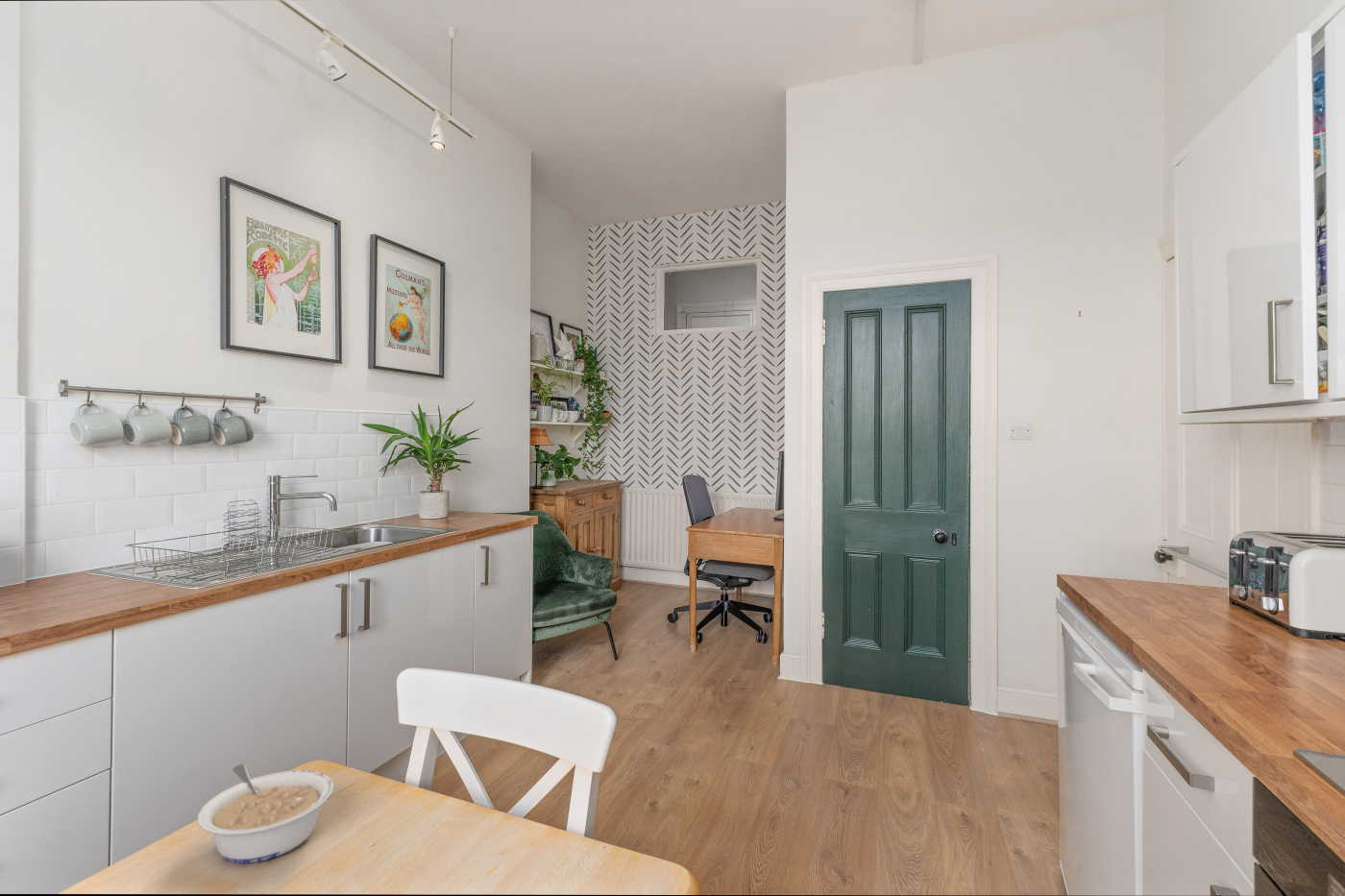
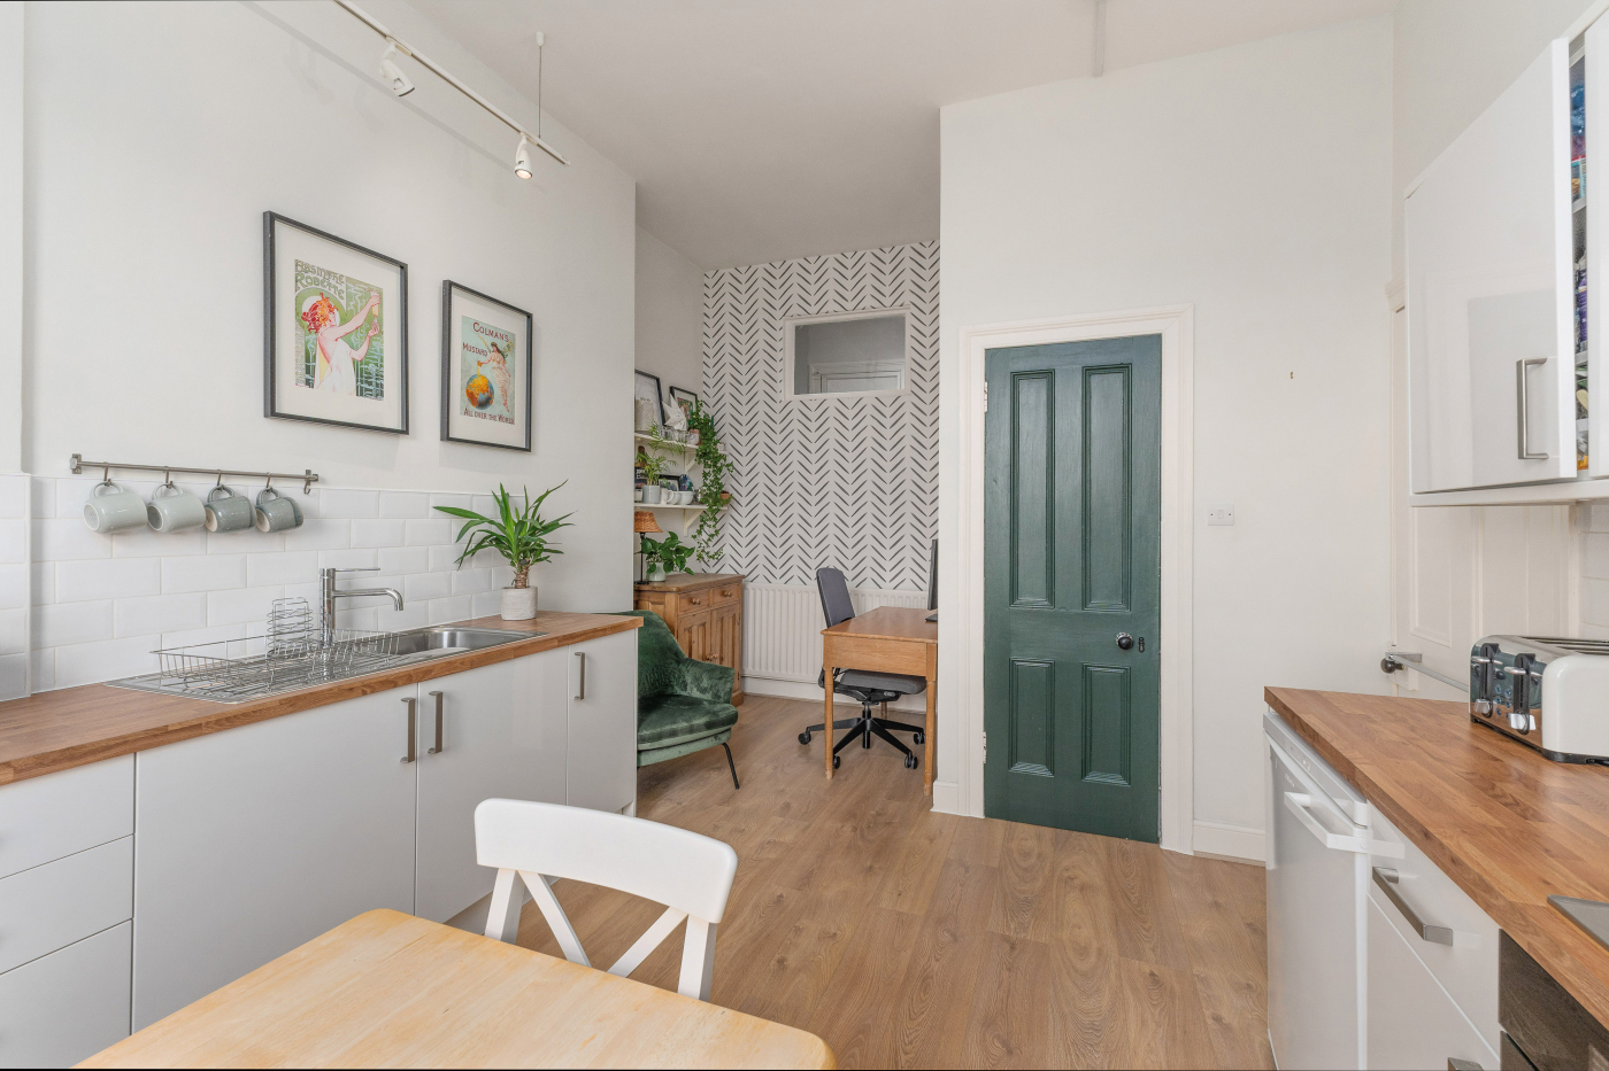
- legume (263, 814)
